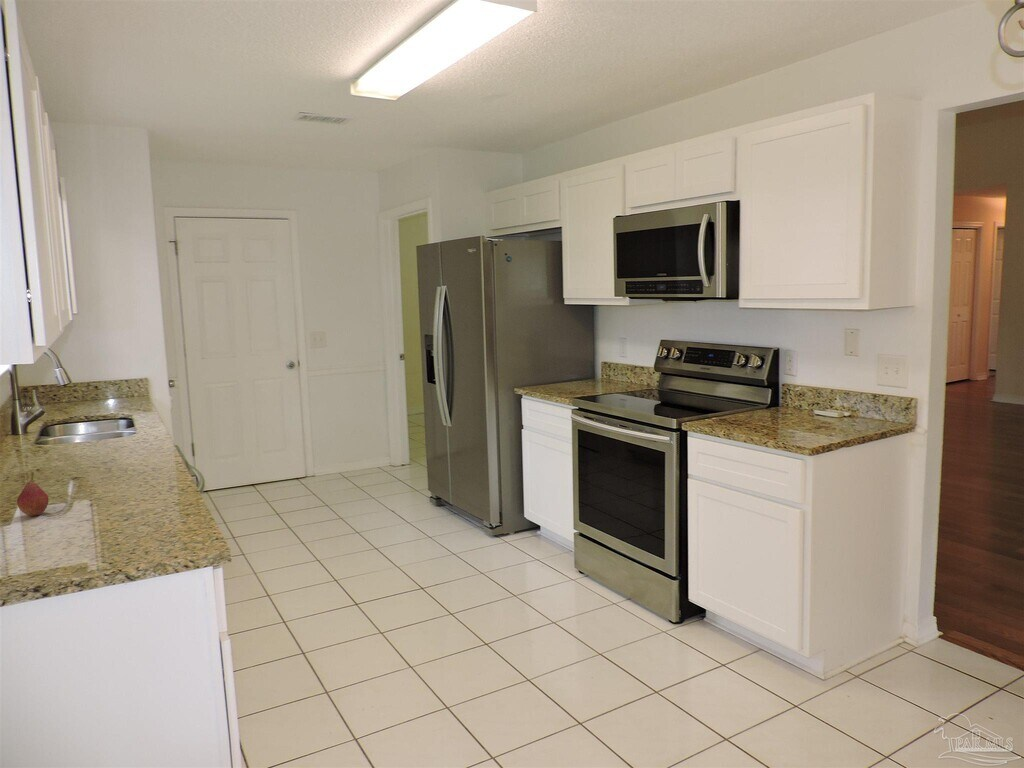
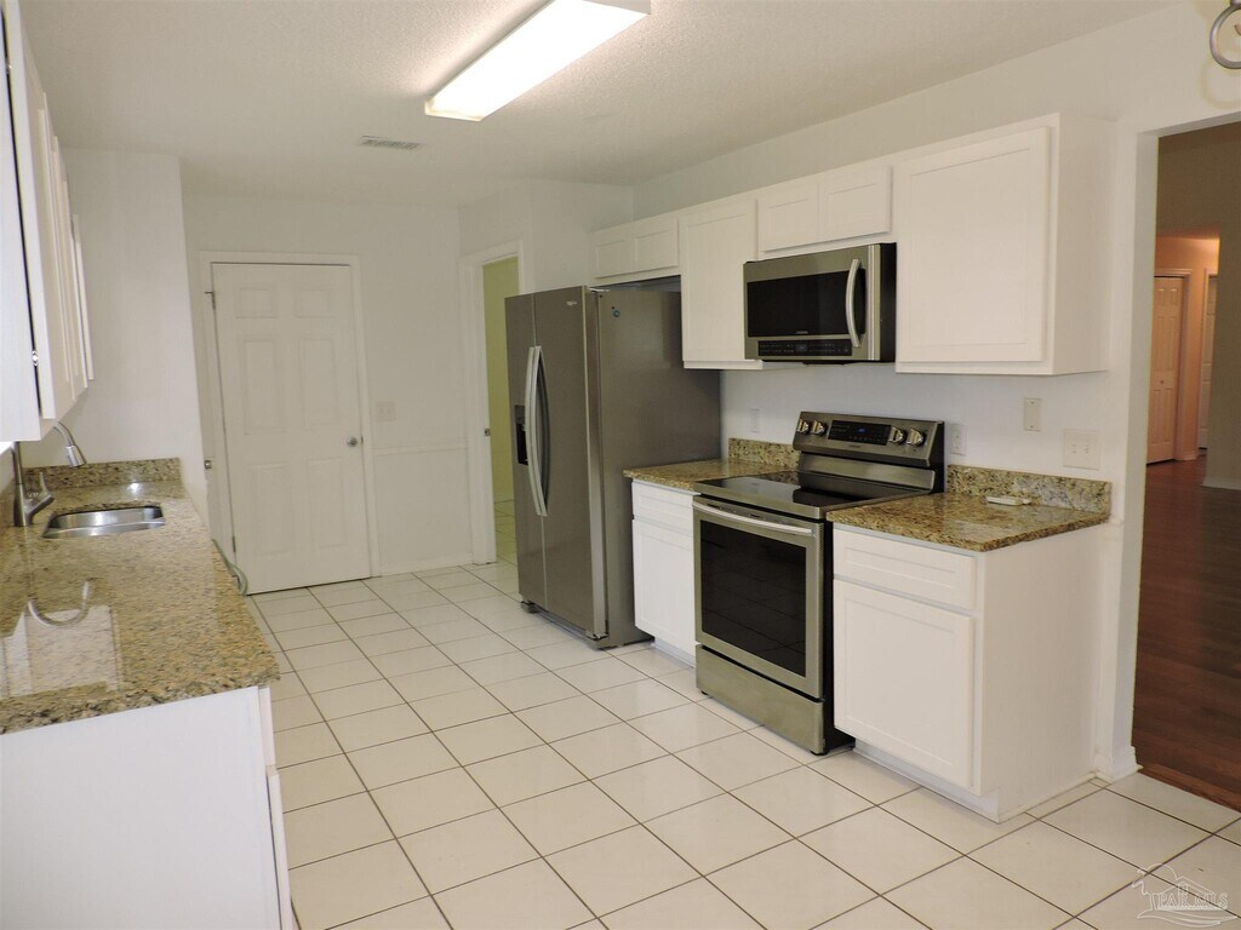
- fruit (32, 492)
